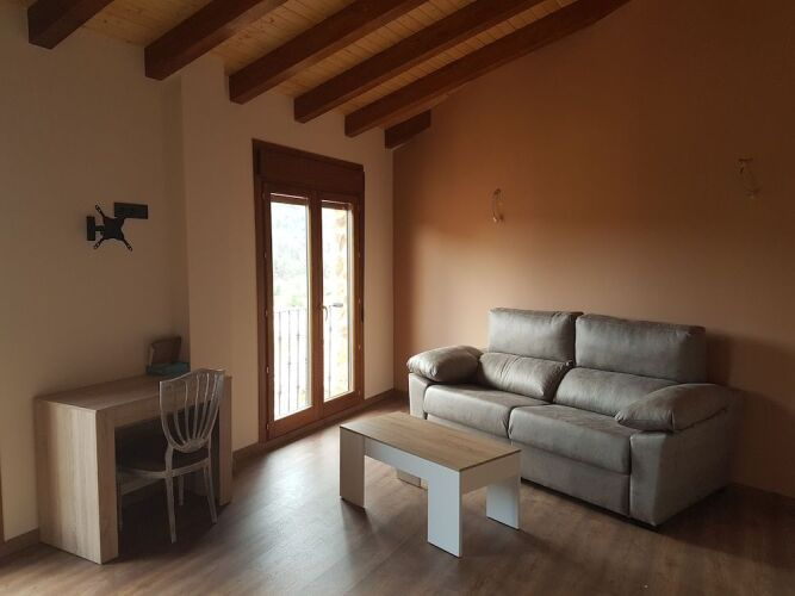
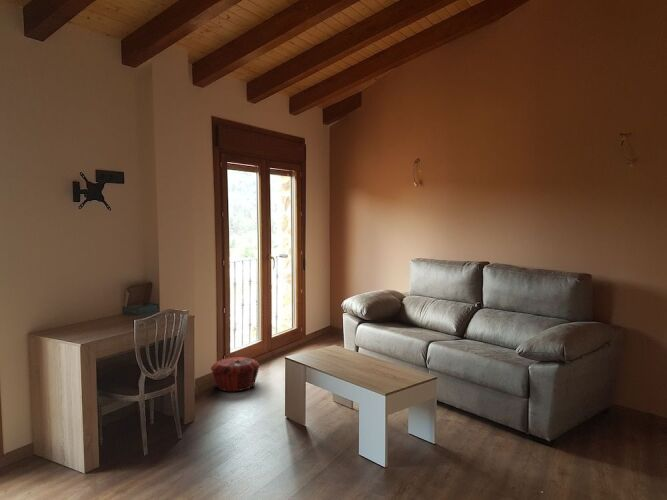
+ woven basket (235, 372)
